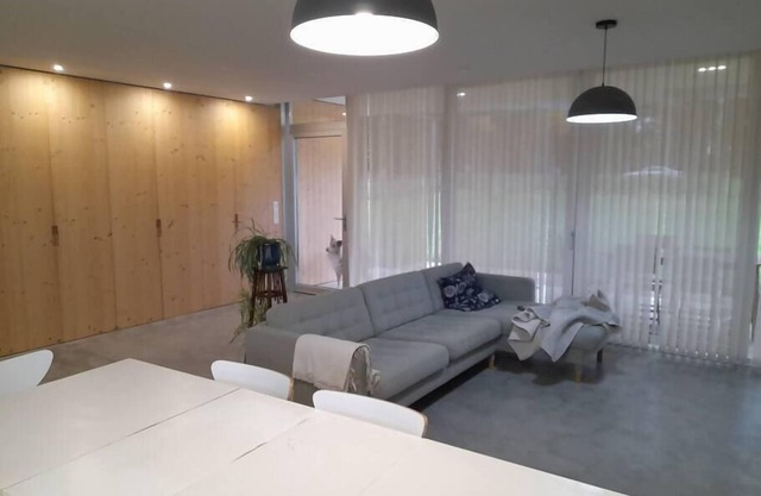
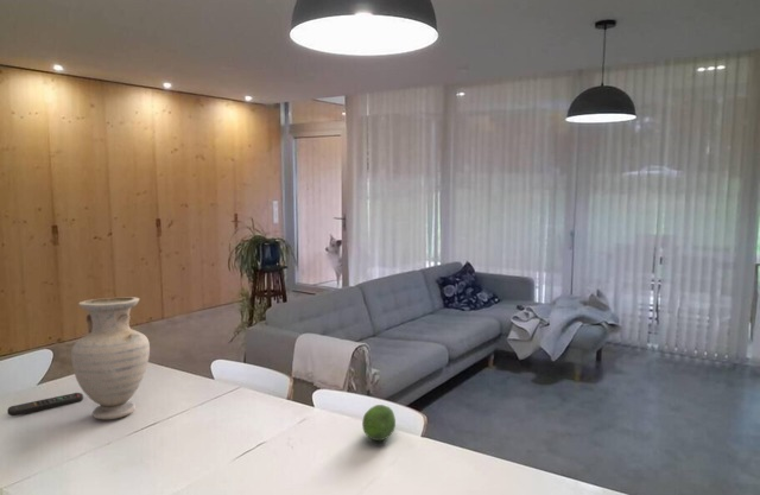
+ vase (112, 356)
+ remote control (46, 402)
+ fruit (380, 420)
